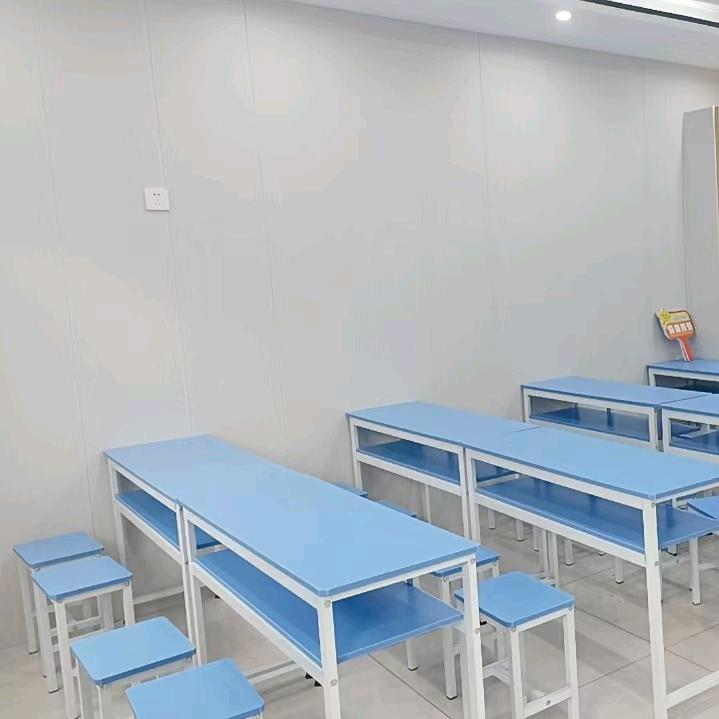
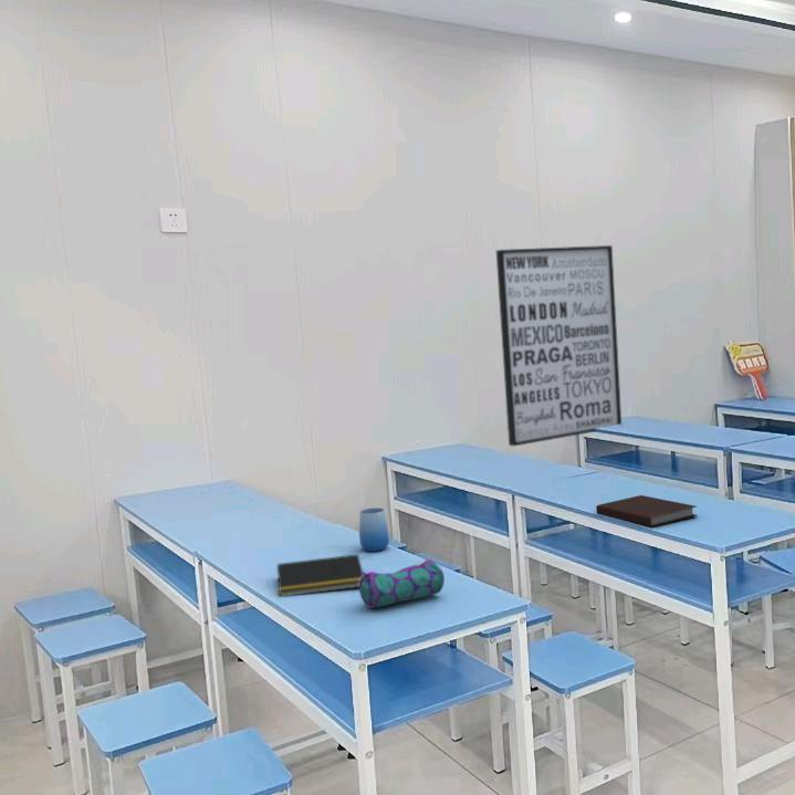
+ wall art (562, 343)
+ cup (374, 529)
+ notebook (646, 510)
+ pencil case (401, 582)
+ notepad (320, 574)
